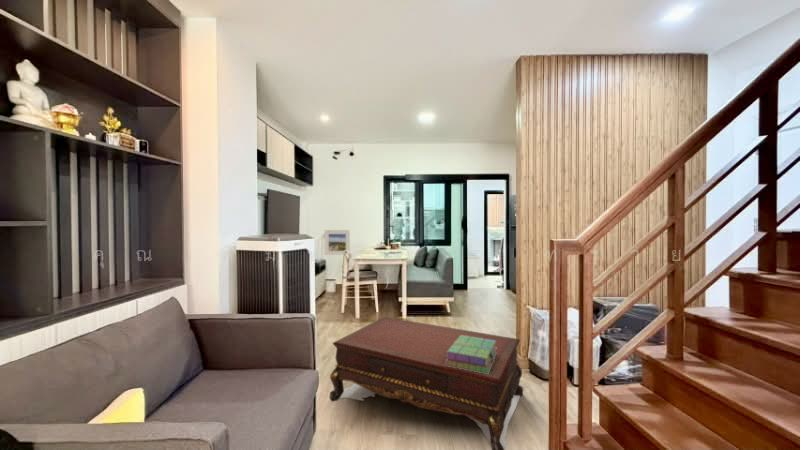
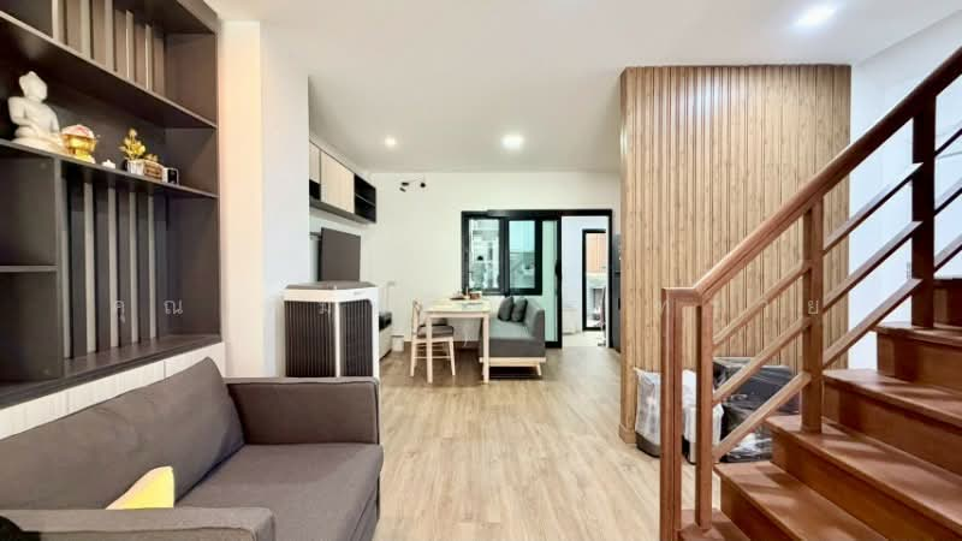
- coffee table (426, 367)
- stack of books (472, 352)
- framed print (337, 242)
